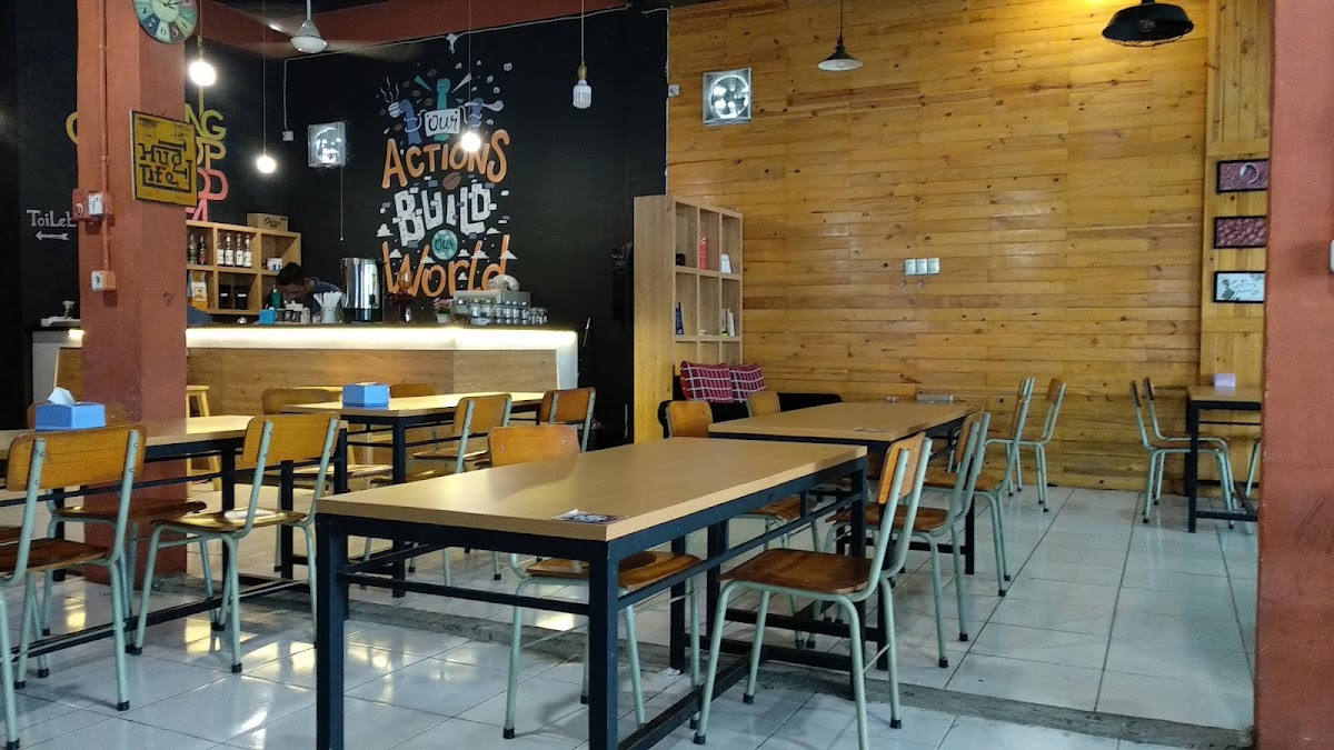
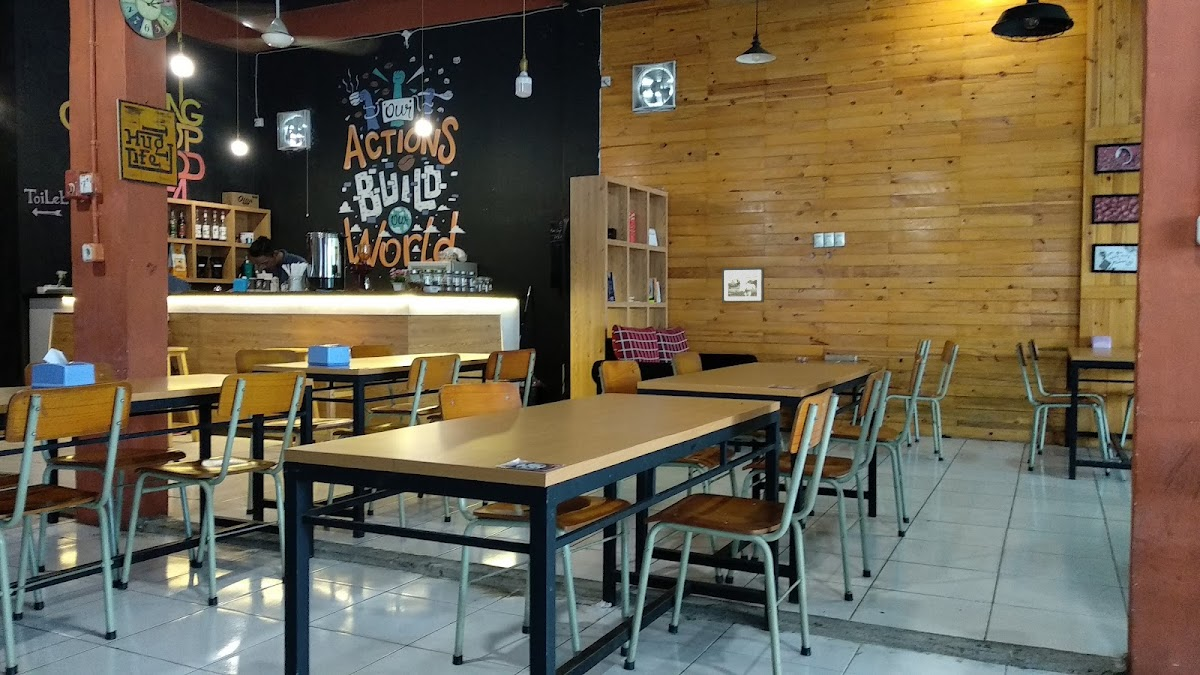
+ picture frame (742, 285)
